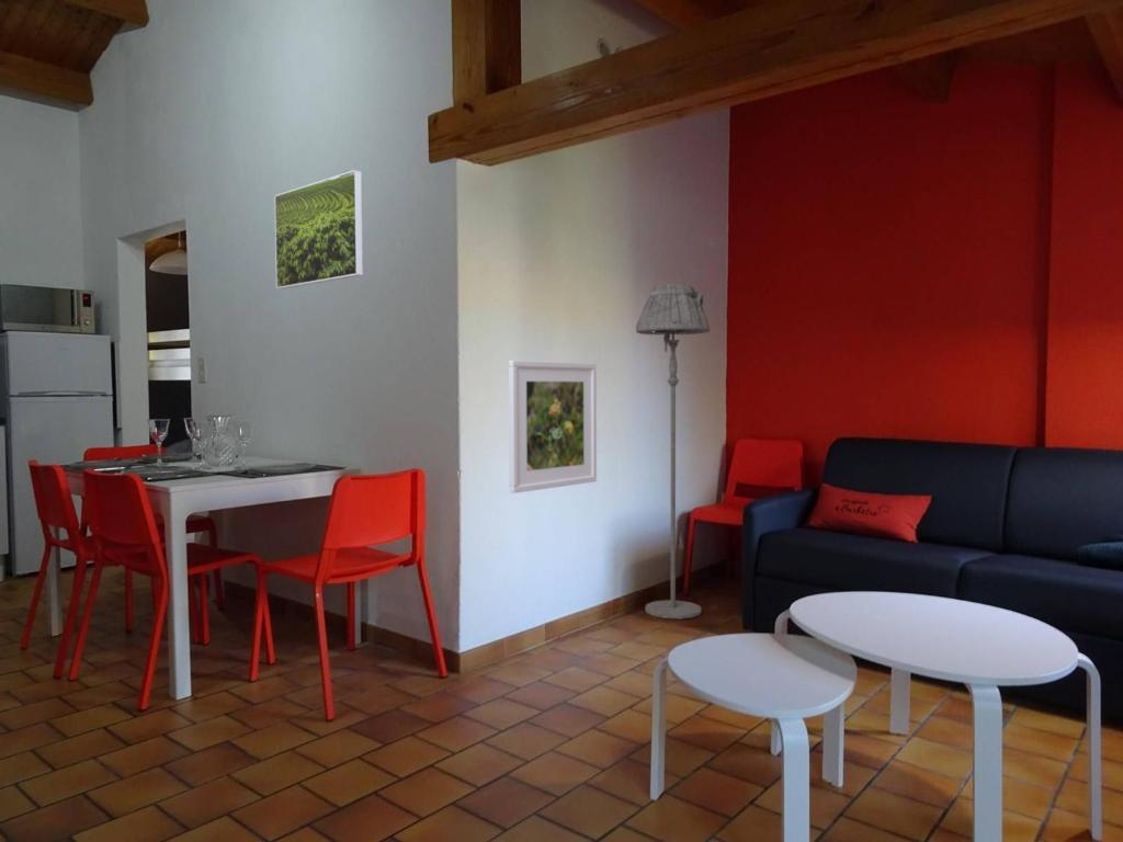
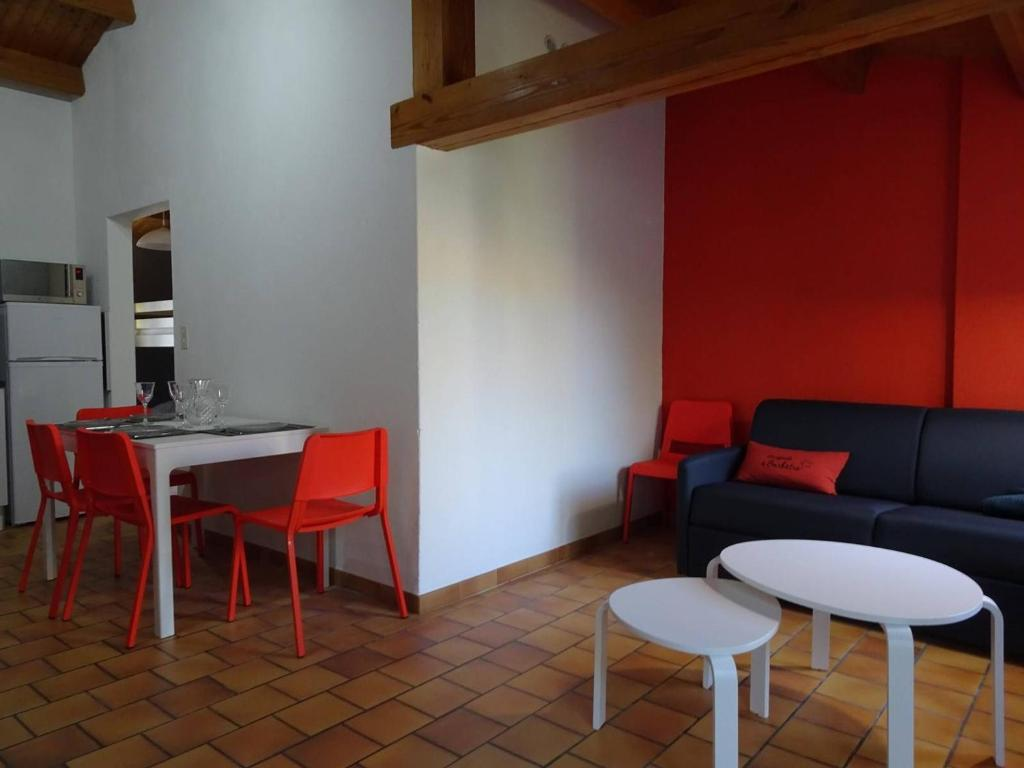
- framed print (316, 232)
- floor lamp (672, 450)
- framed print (555, 424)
